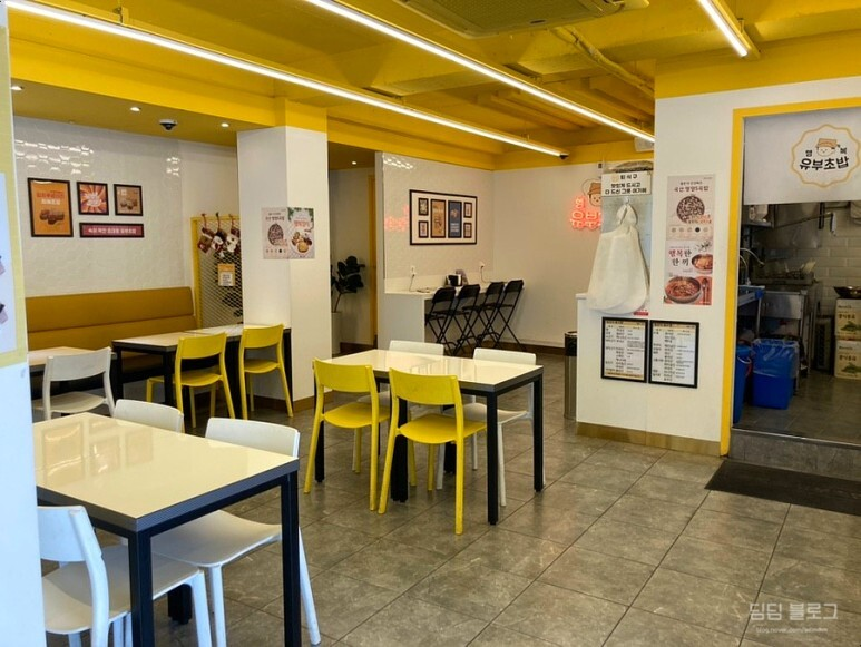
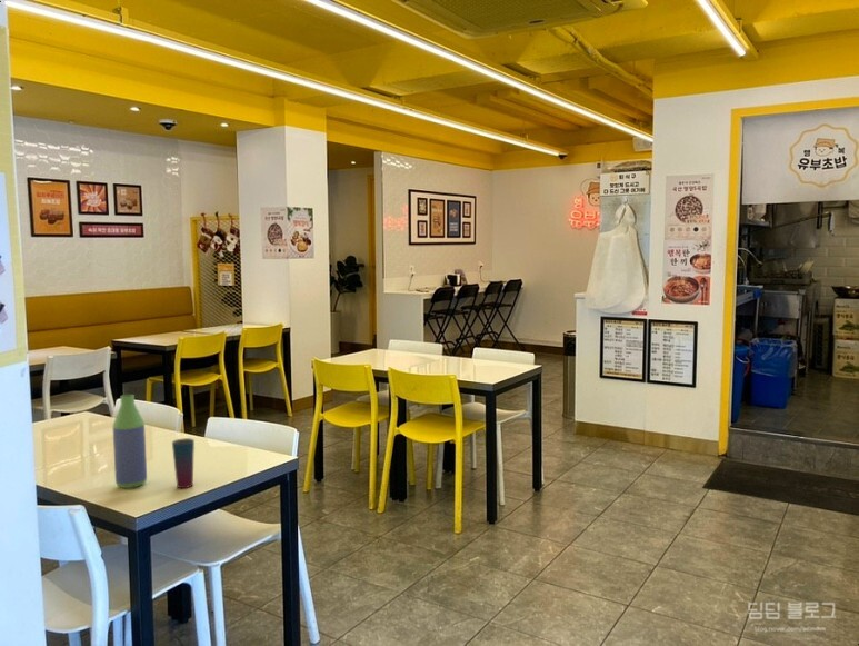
+ cup (183, 463)
+ bottle (129, 440)
